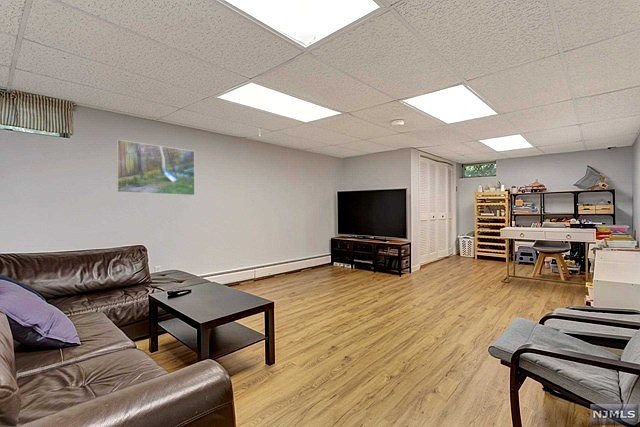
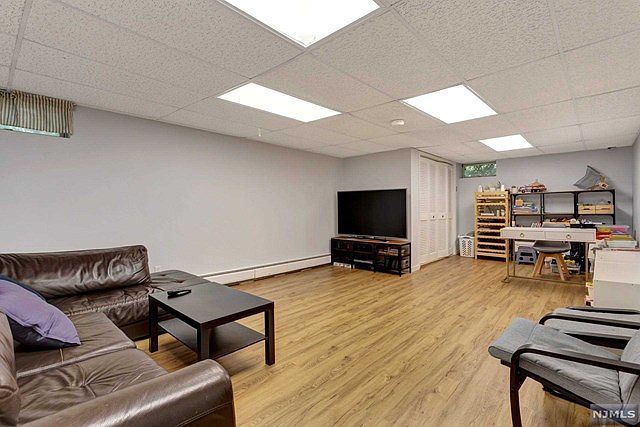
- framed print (159, 169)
